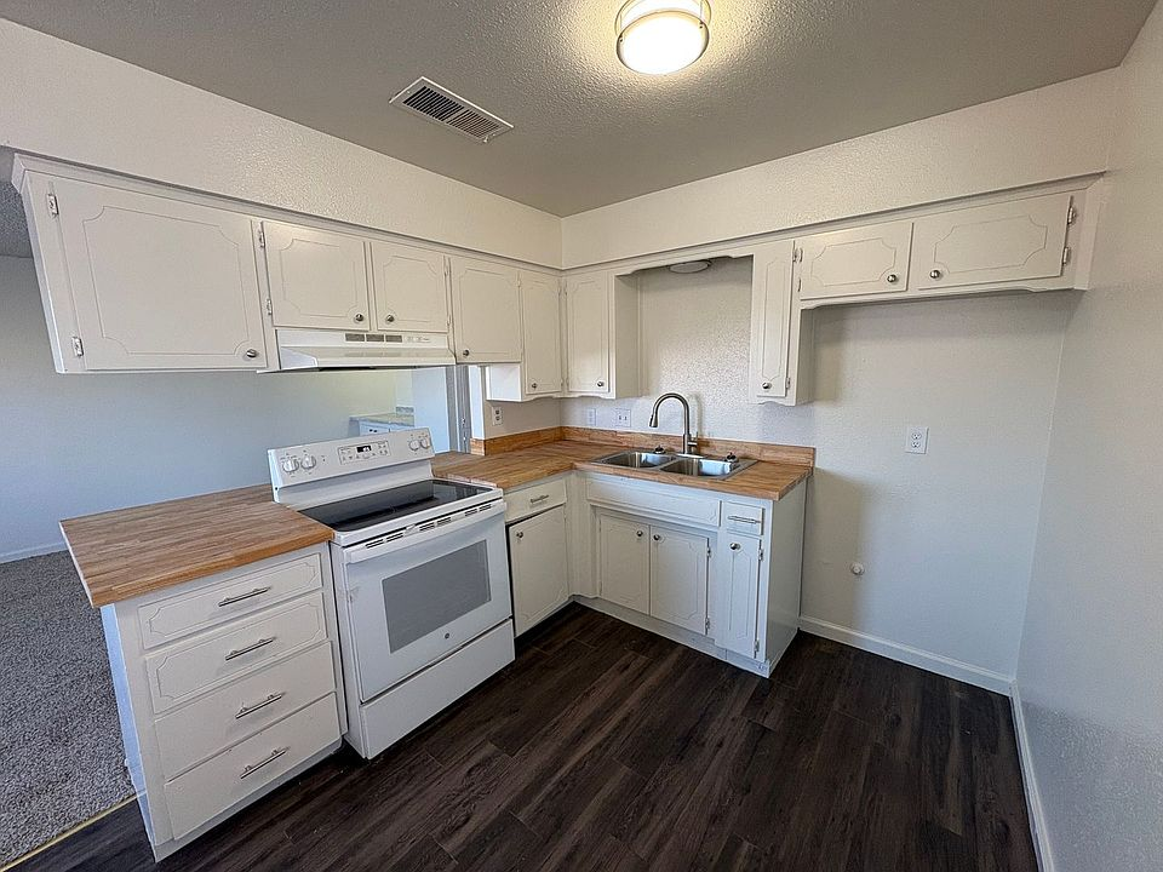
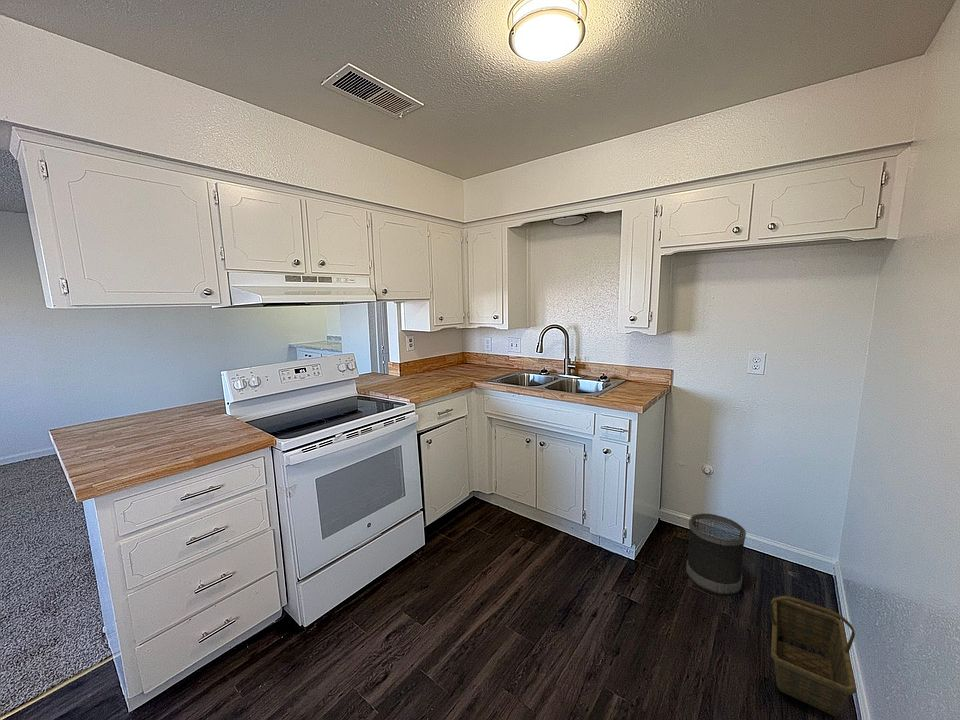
+ wastebasket (715, 552)
+ basket (808, 638)
